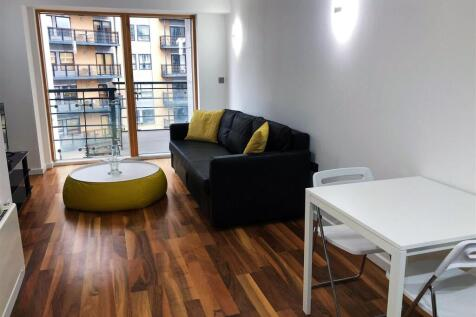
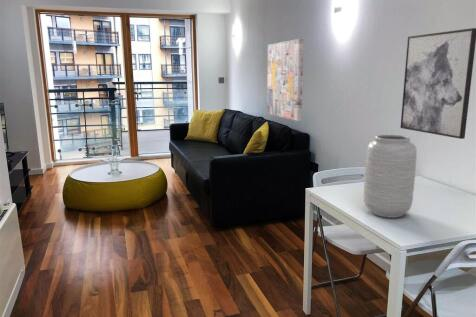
+ vase (389, 175)
+ wall art (434, 84)
+ wall art (283, 80)
